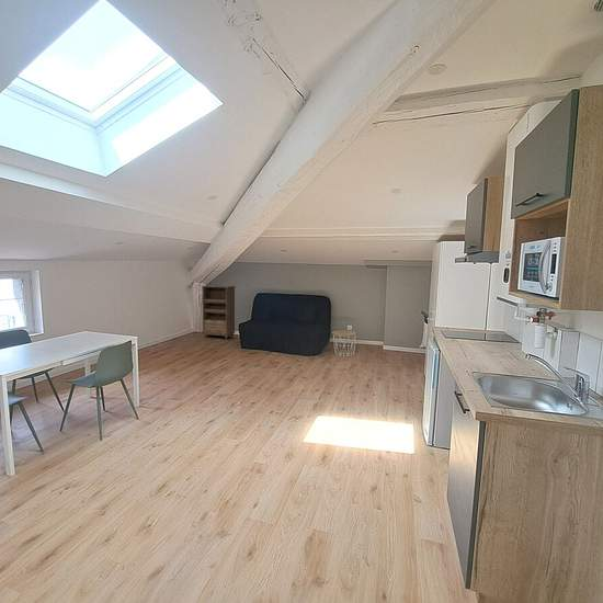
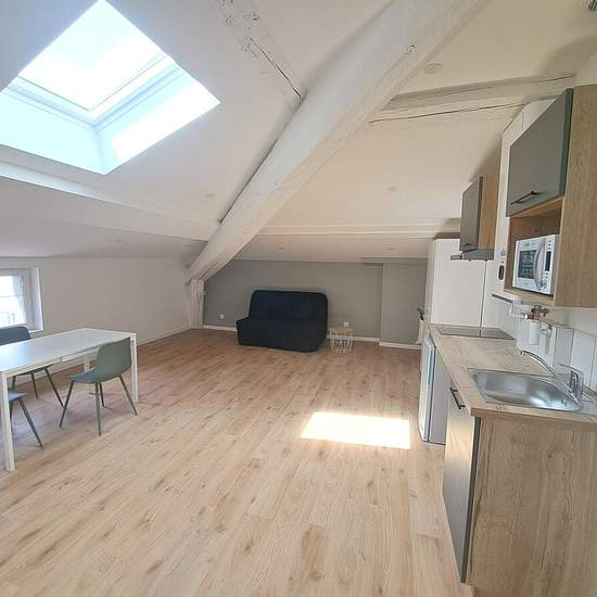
- bookshelf (218, 311)
